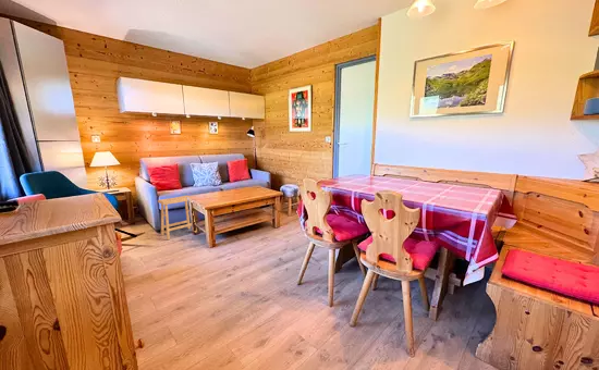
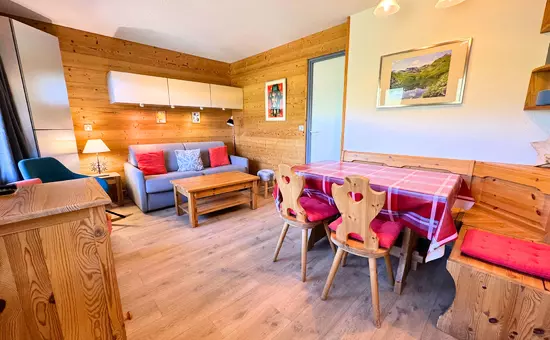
- footstool (178, 222)
